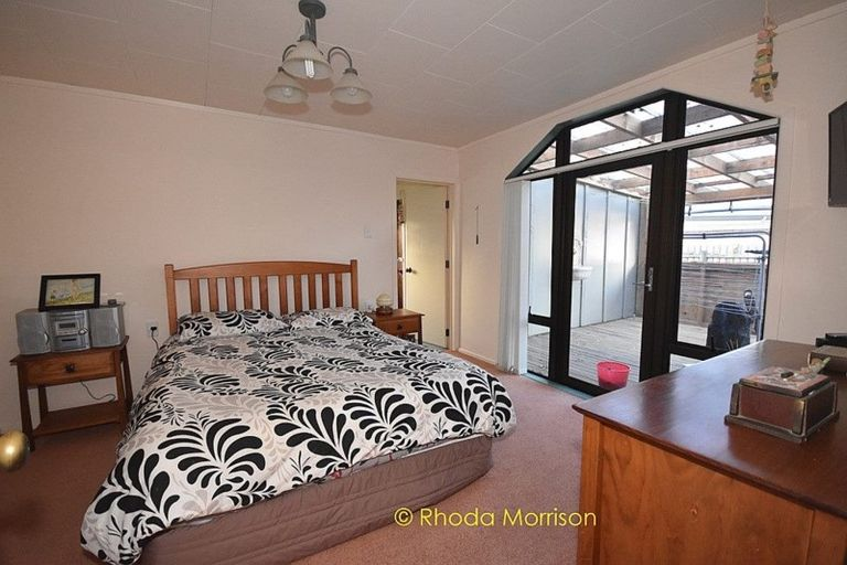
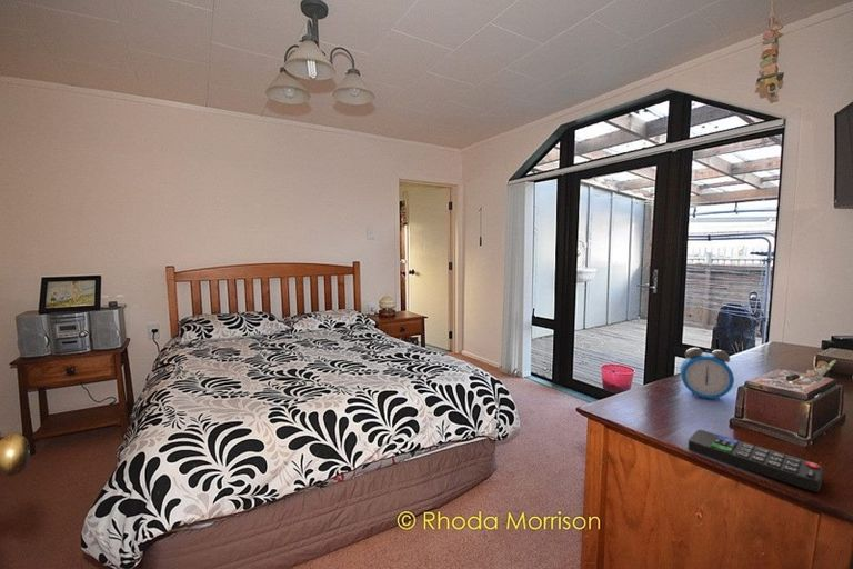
+ alarm clock (705, 372)
+ remote control (750, 456)
